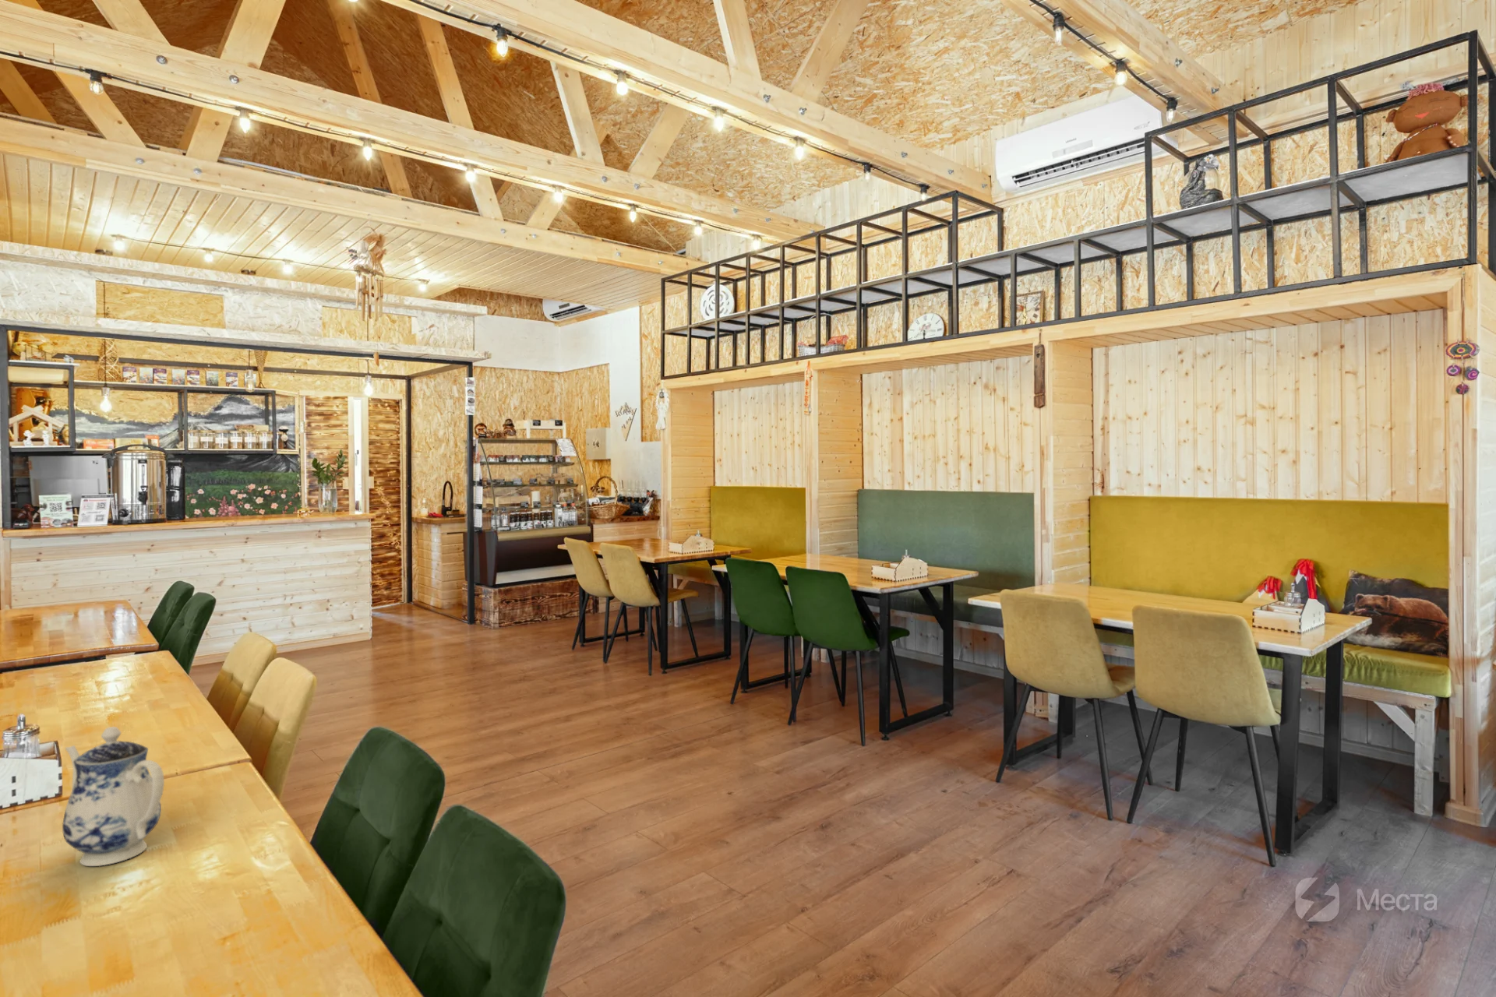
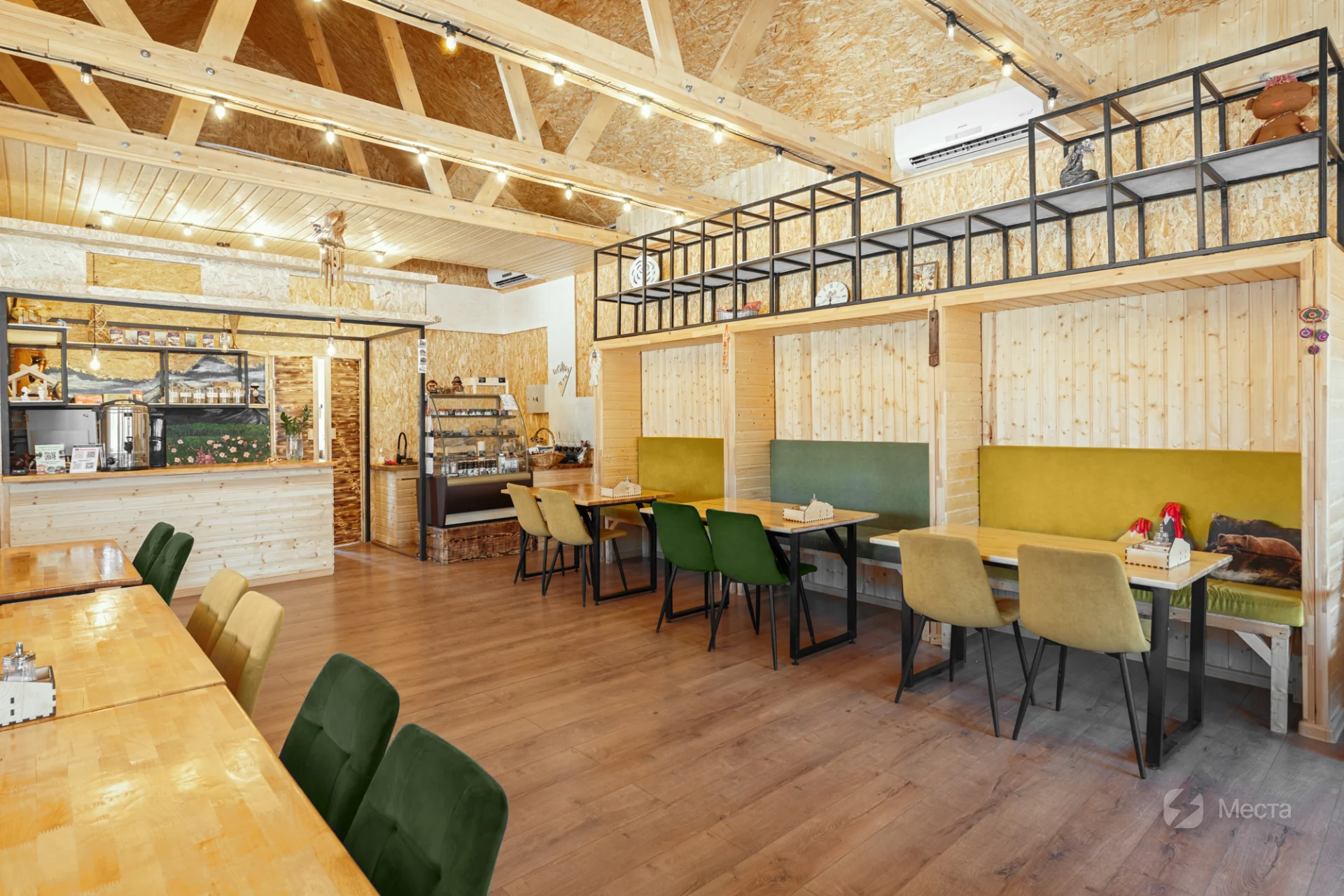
- teapot (112, 790)
